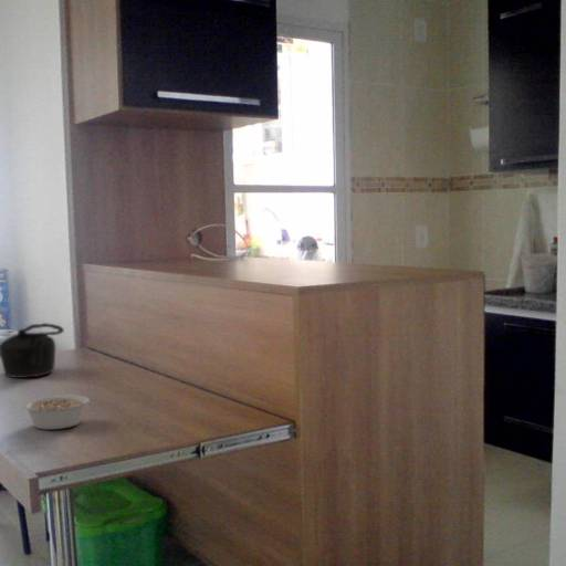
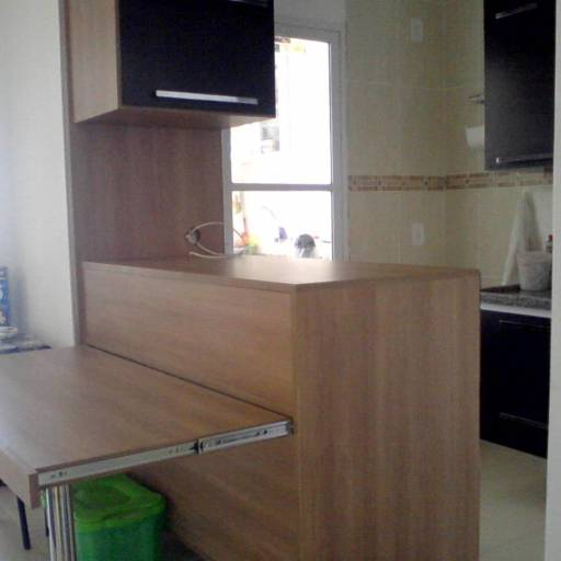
- teapot (32, 352)
- legume (59, 410)
